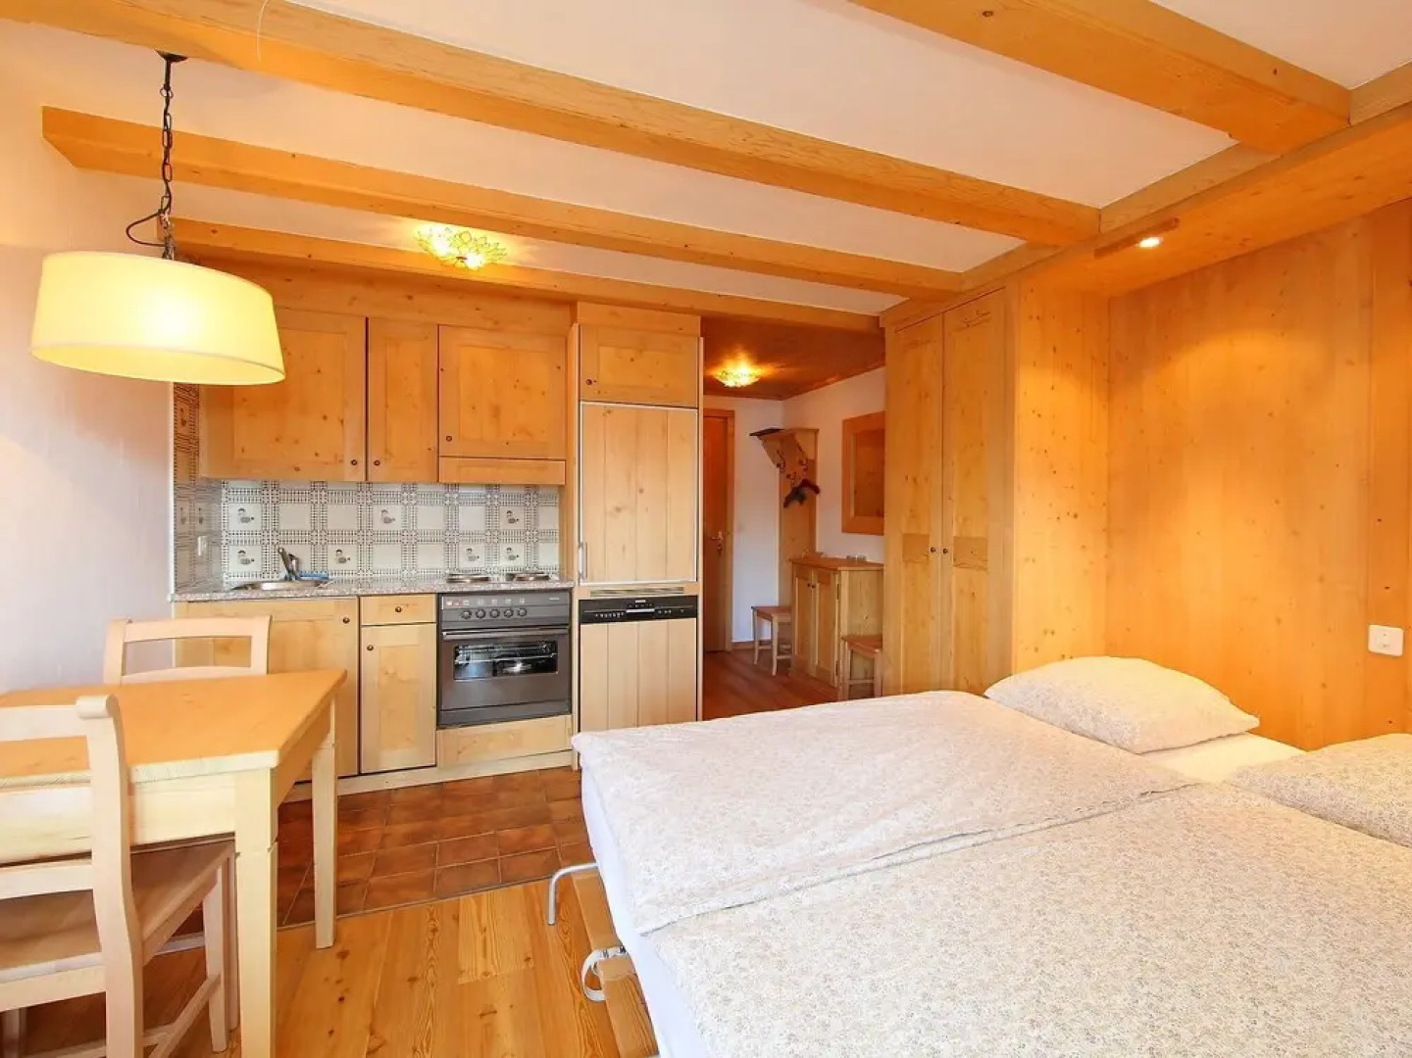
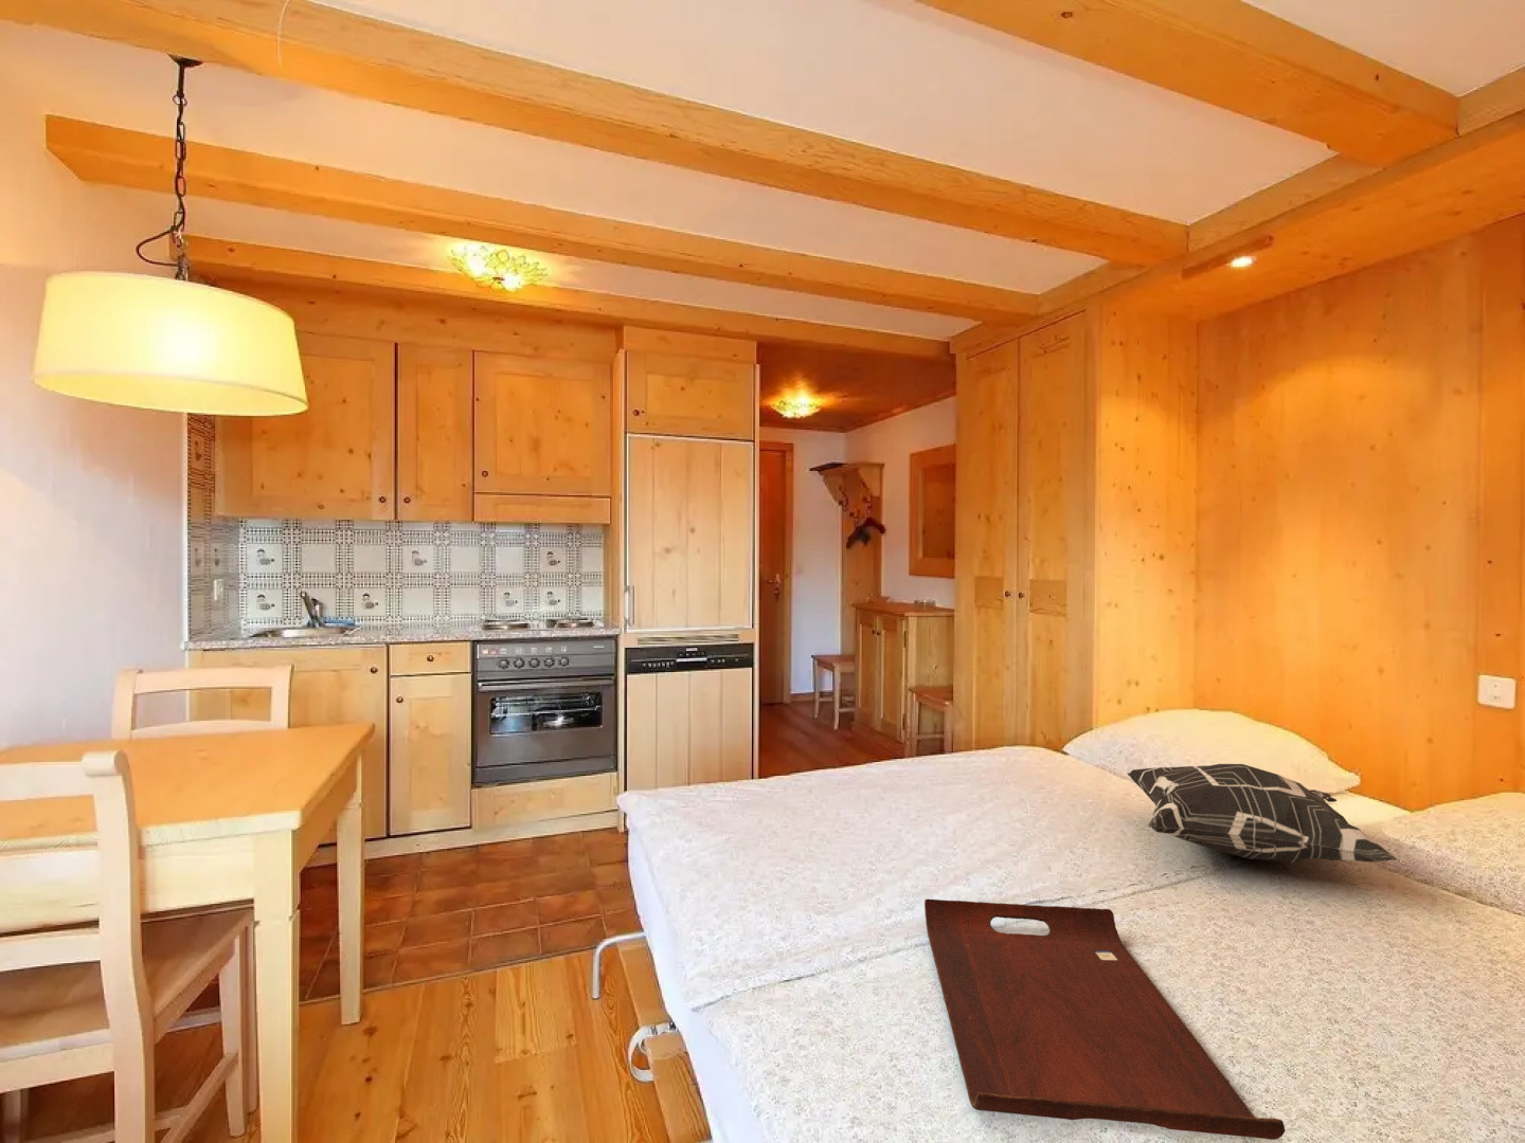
+ decorative pillow (1243, 808)
+ serving tray (1059, 997)
